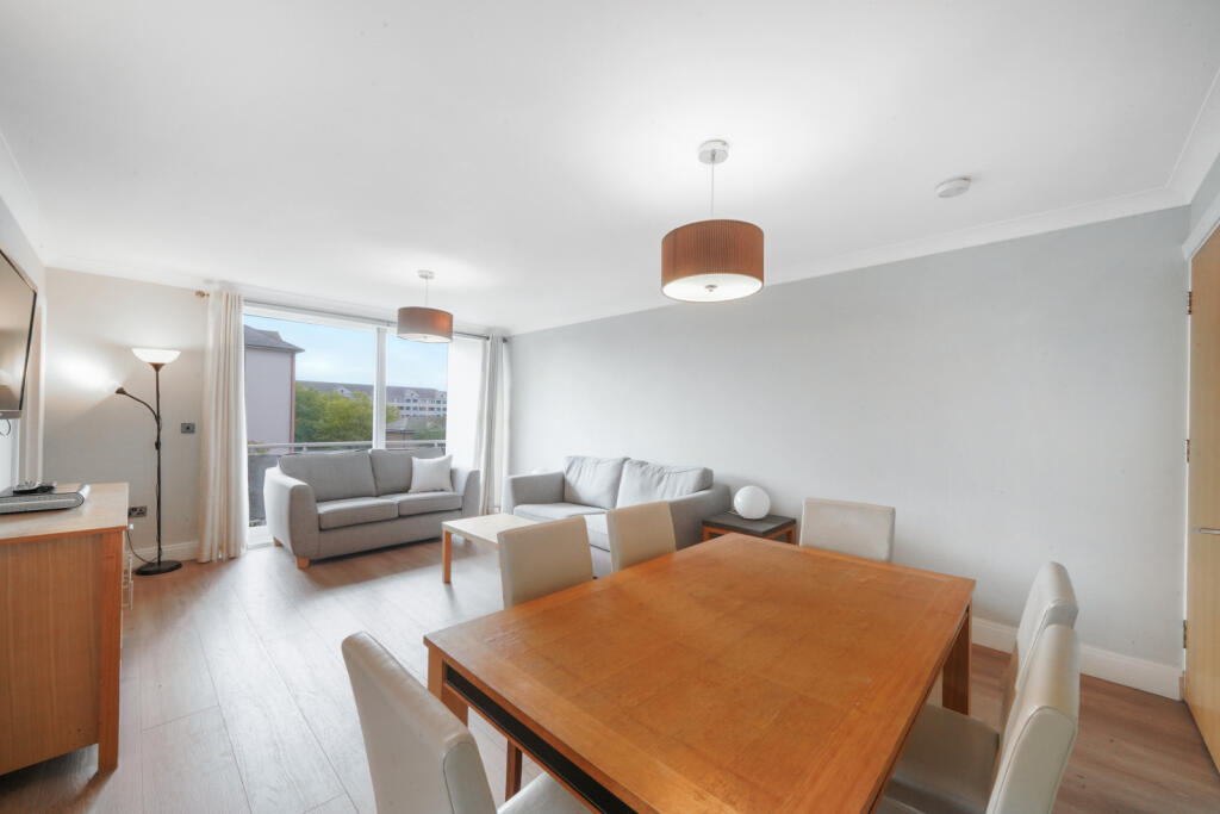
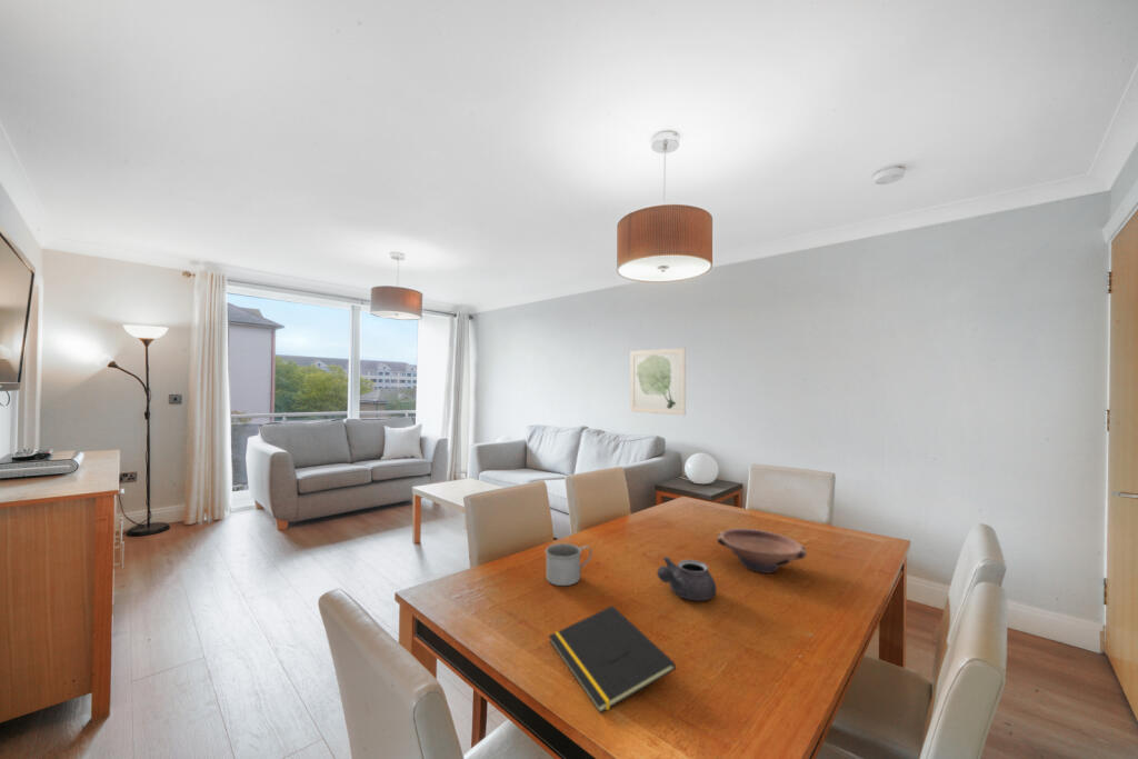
+ mug (566, 562)
+ notepad (607, 651)
+ wall art (656, 381)
+ bowl (759, 552)
+ teapot (681, 577)
